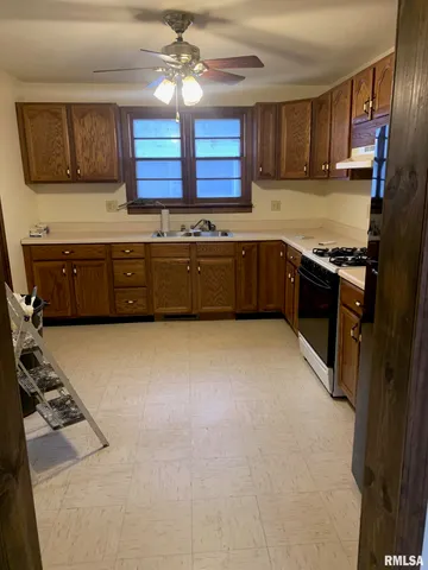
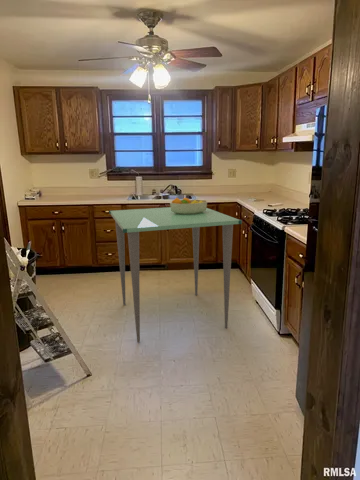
+ dining table (194, 266)
+ fruit bowl (189, 204)
